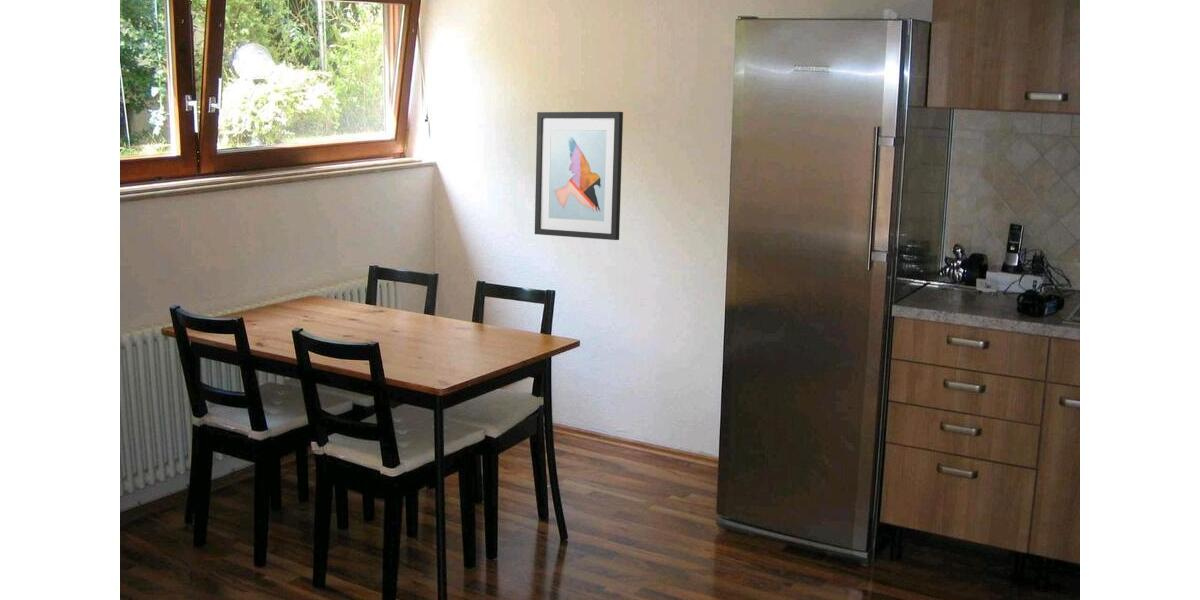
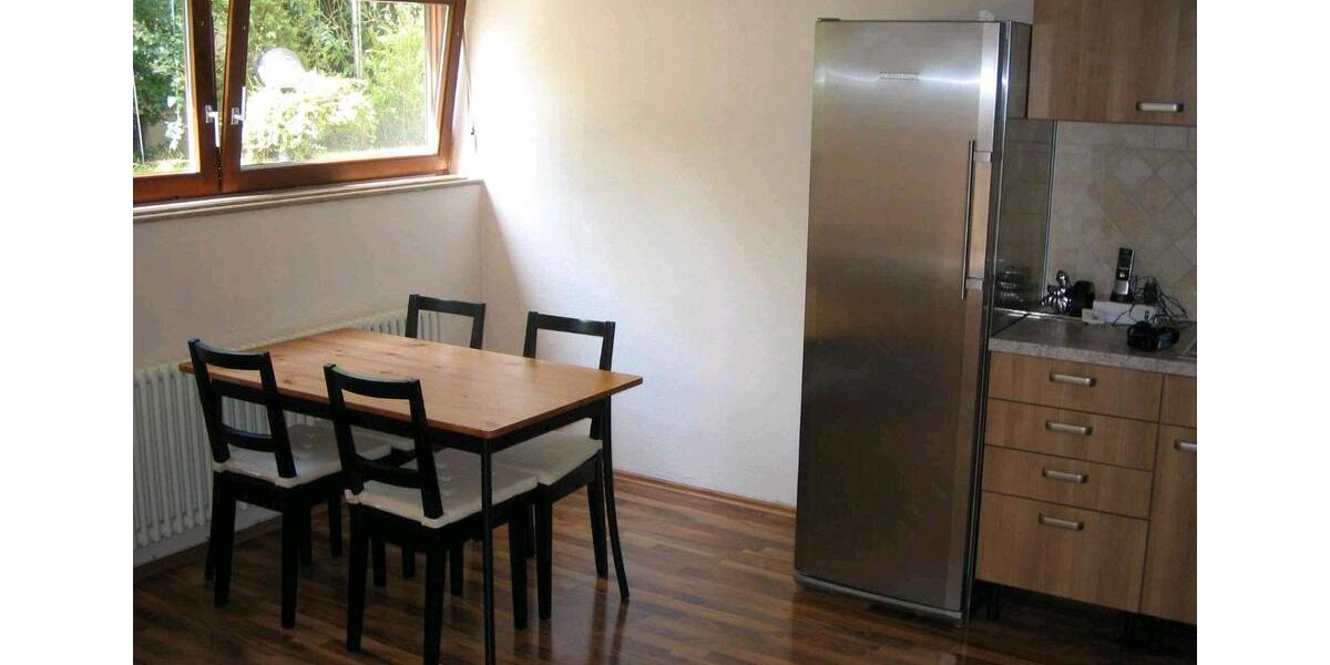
- wall art (577, 174)
